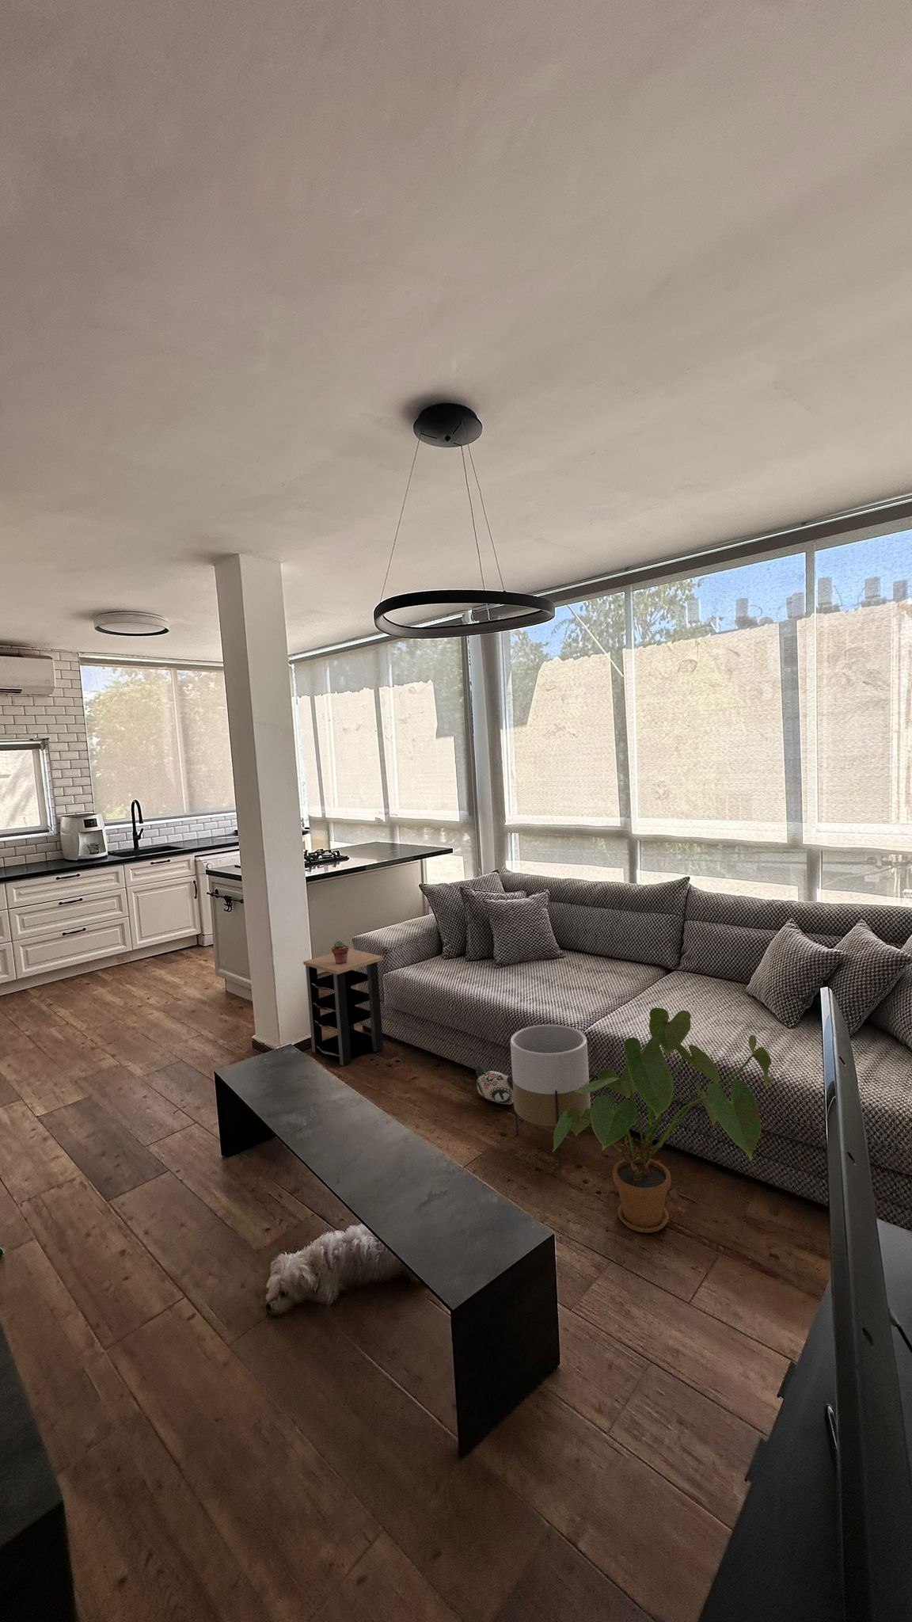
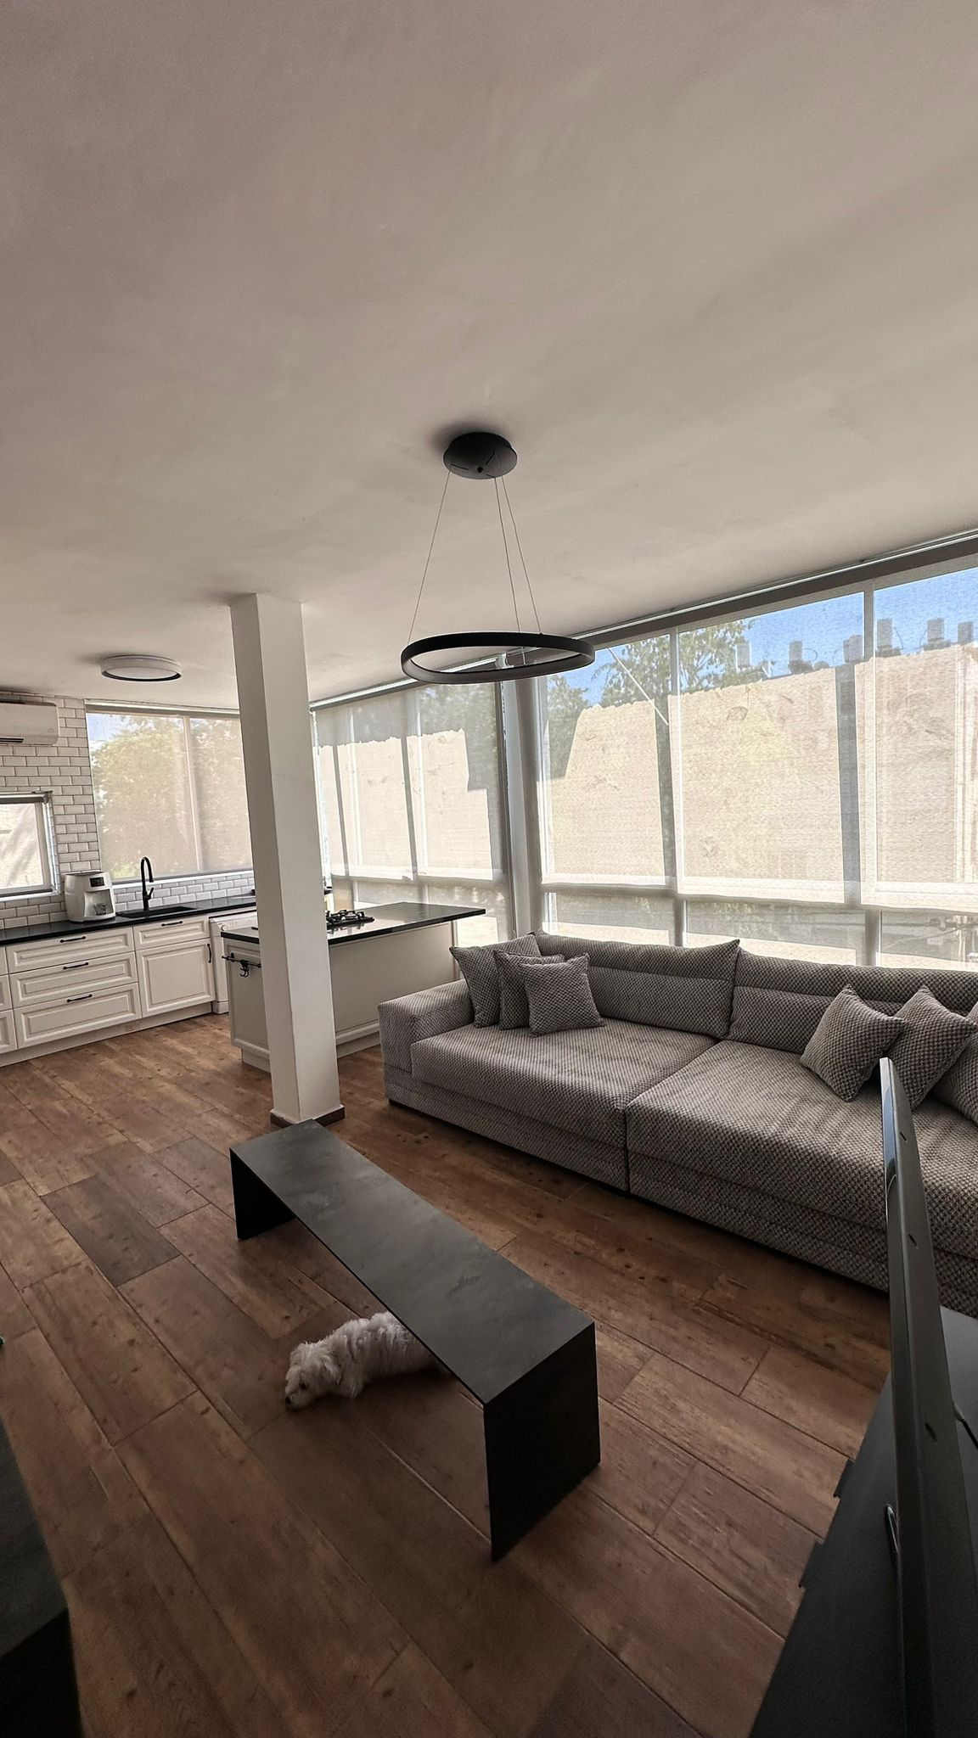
- side table (345, 1004)
- planter (551, 1091)
- house plant (660, 1116)
- potted succulent (340, 950)
- plush toy (497, 1084)
